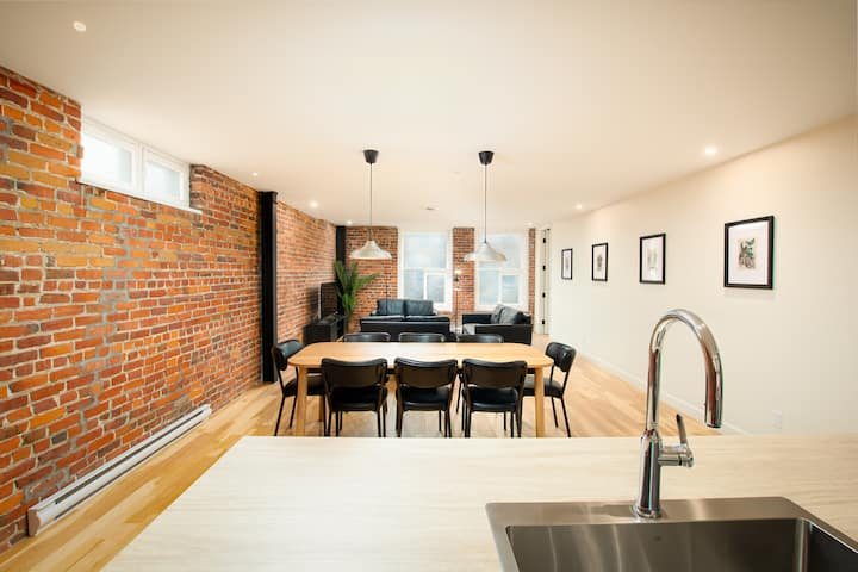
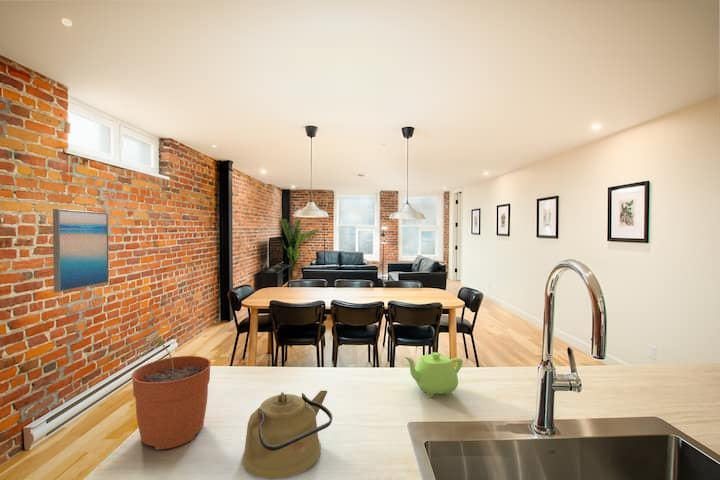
+ teapot (433, 372)
+ wall art (83, 249)
+ kettle (290, 419)
+ plant pot (173, 384)
